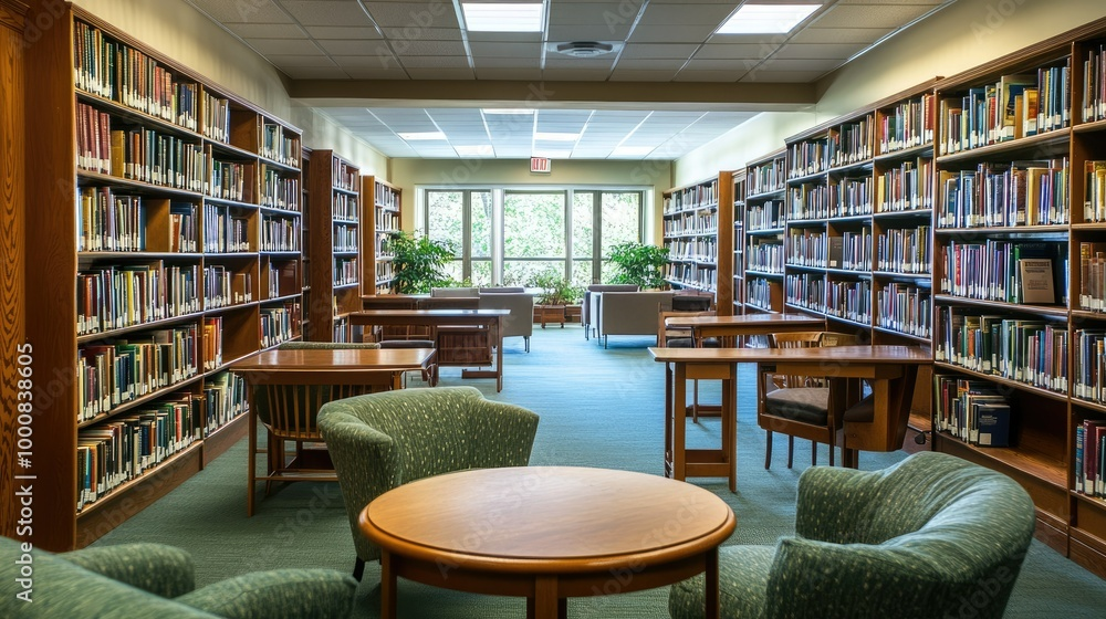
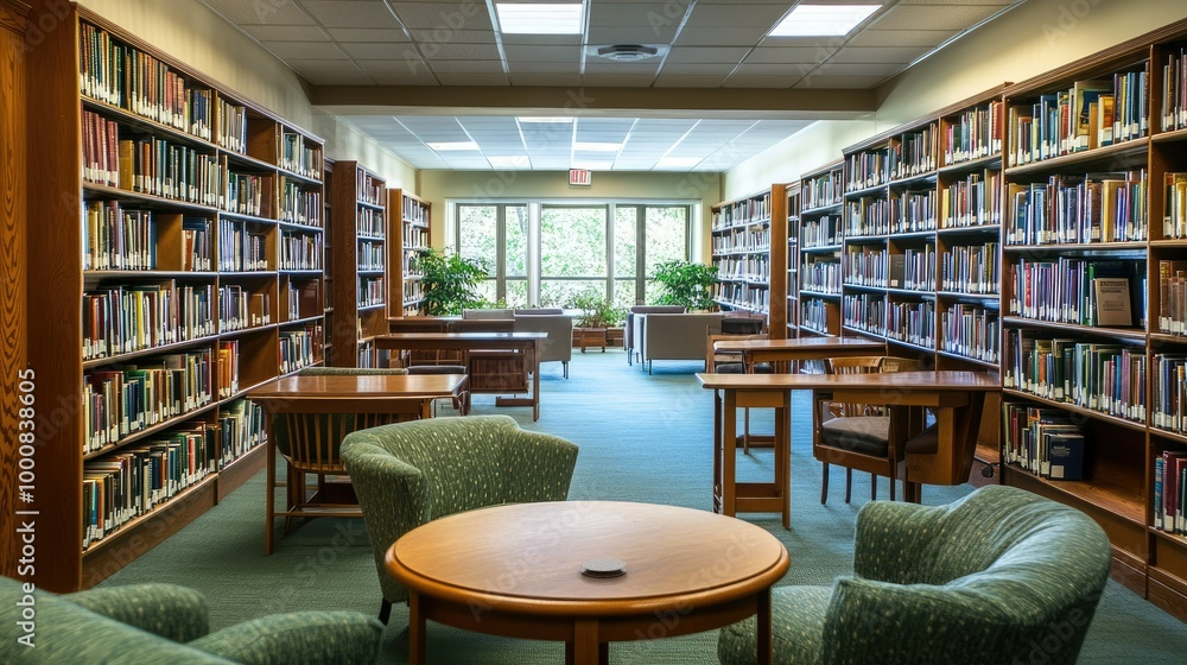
+ coaster (603, 566)
